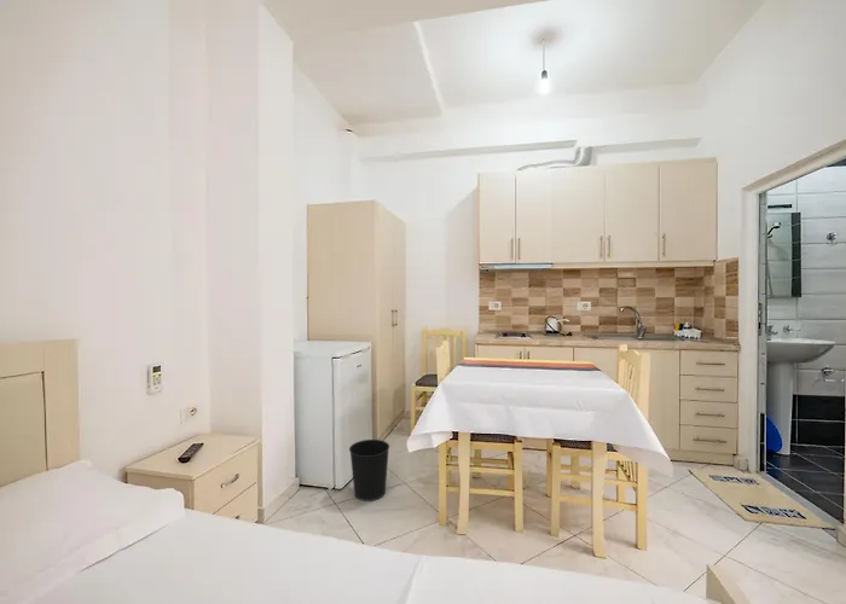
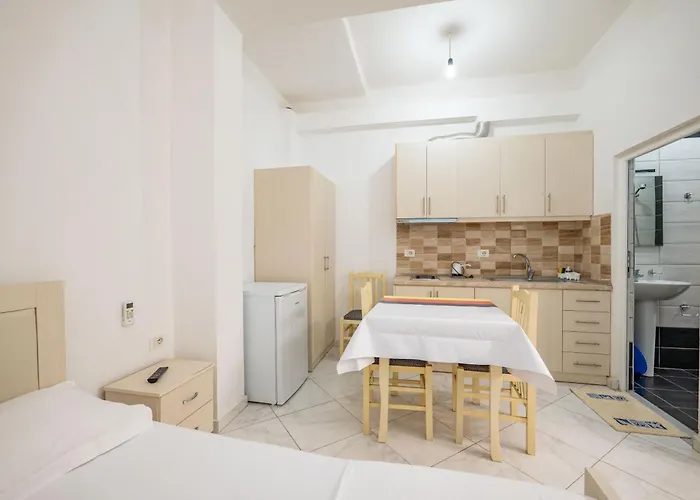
- wastebasket (369, 470)
